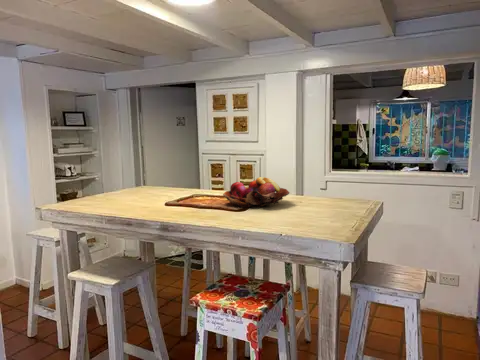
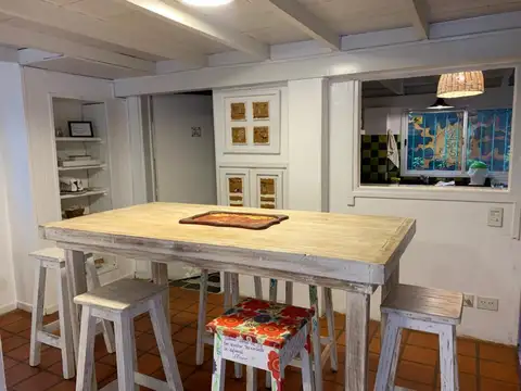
- fruit basket (257, 191)
